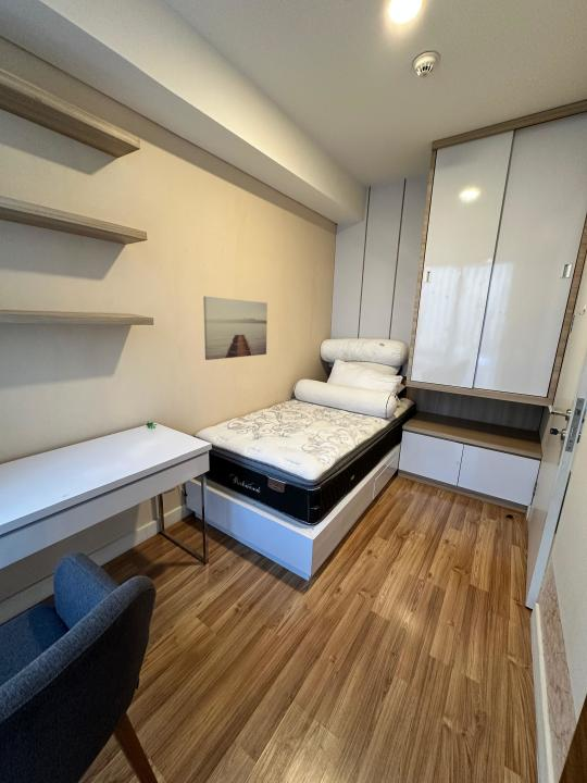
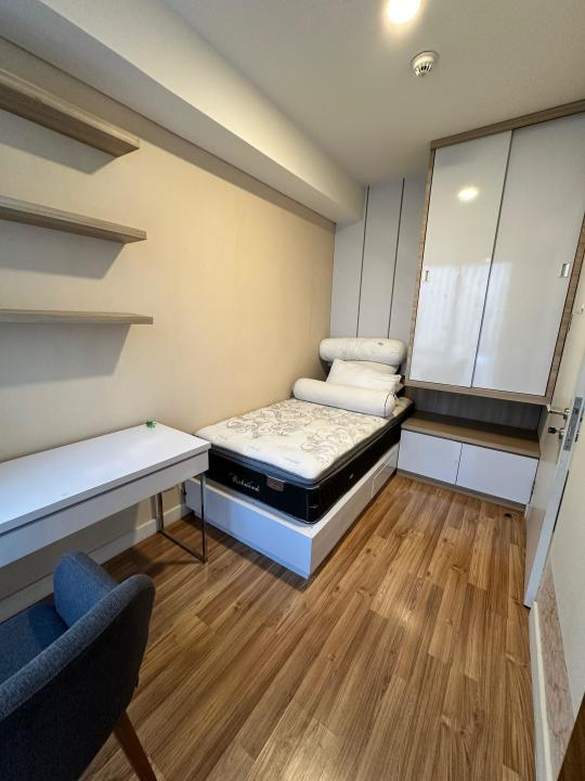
- wall art (238, 328)
